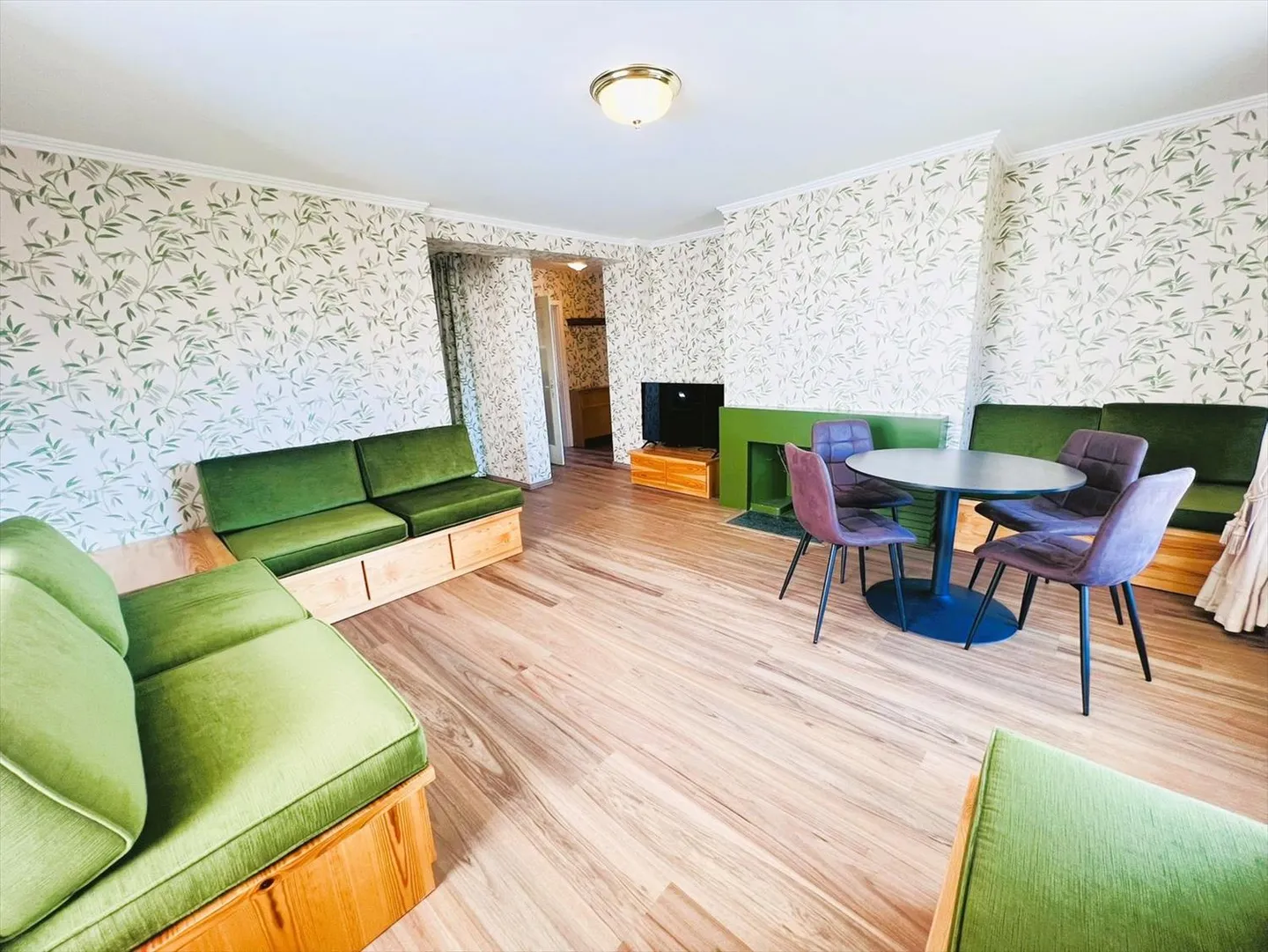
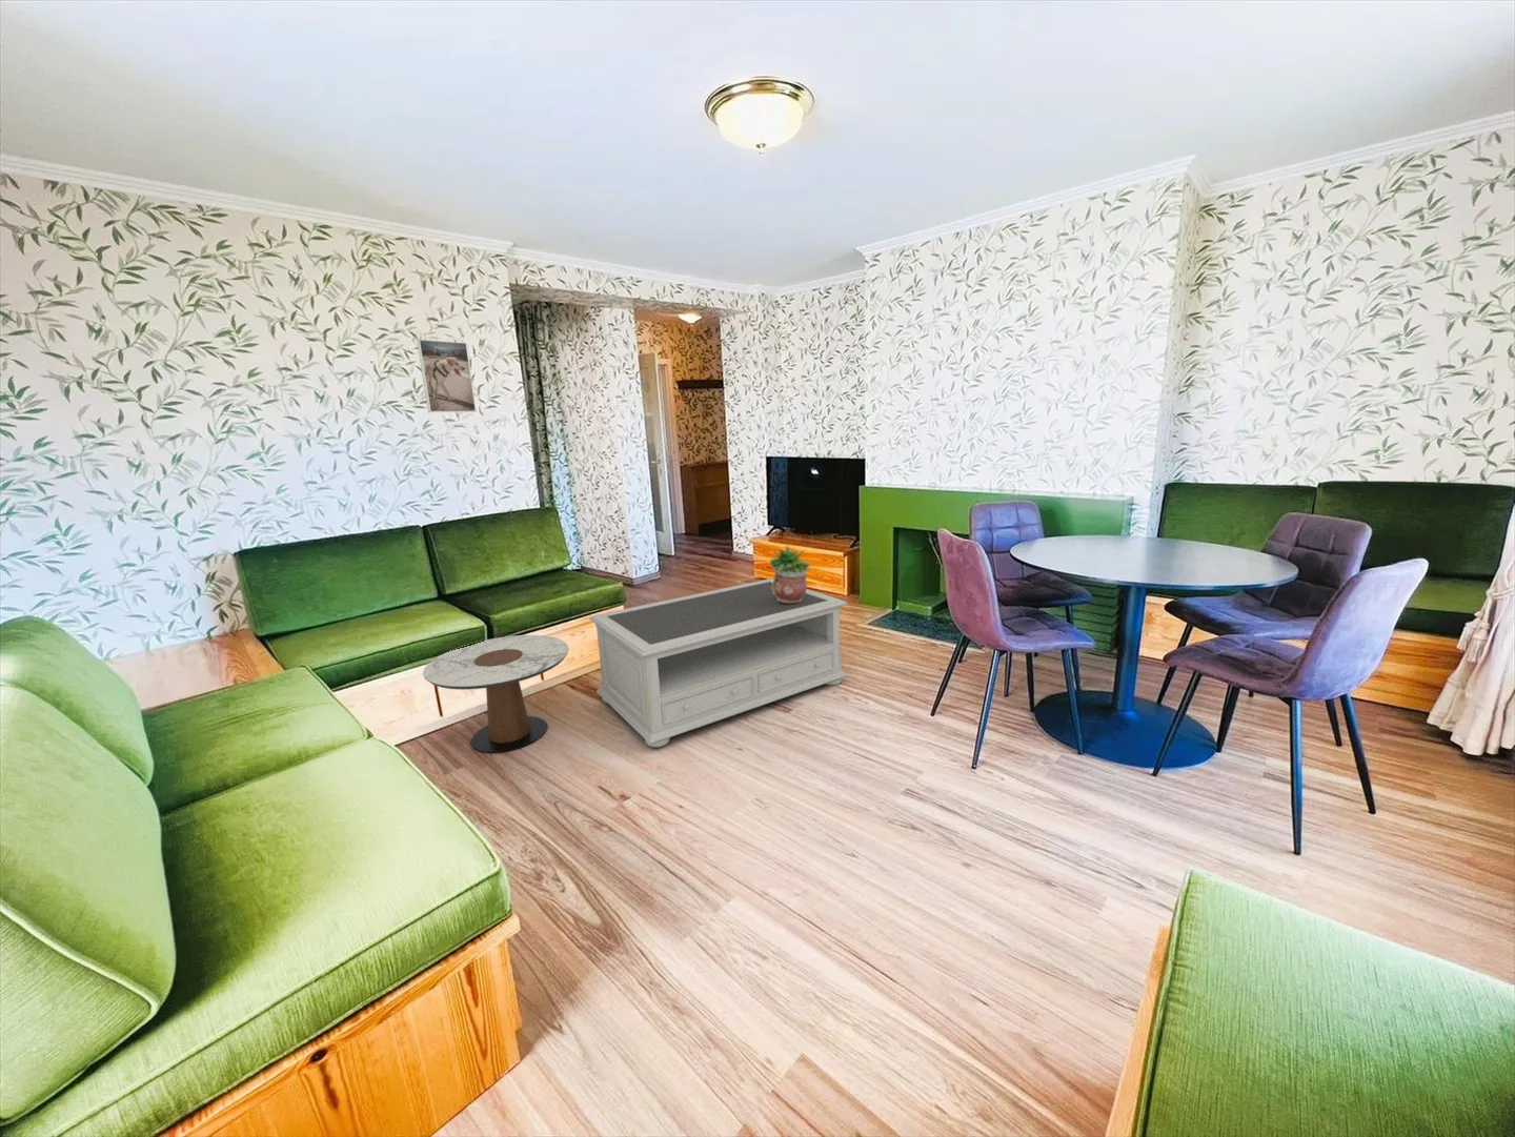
+ potted plant (791, 572)
+ side table (504, 695)
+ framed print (447, 376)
+ coffee table (722, 650)
